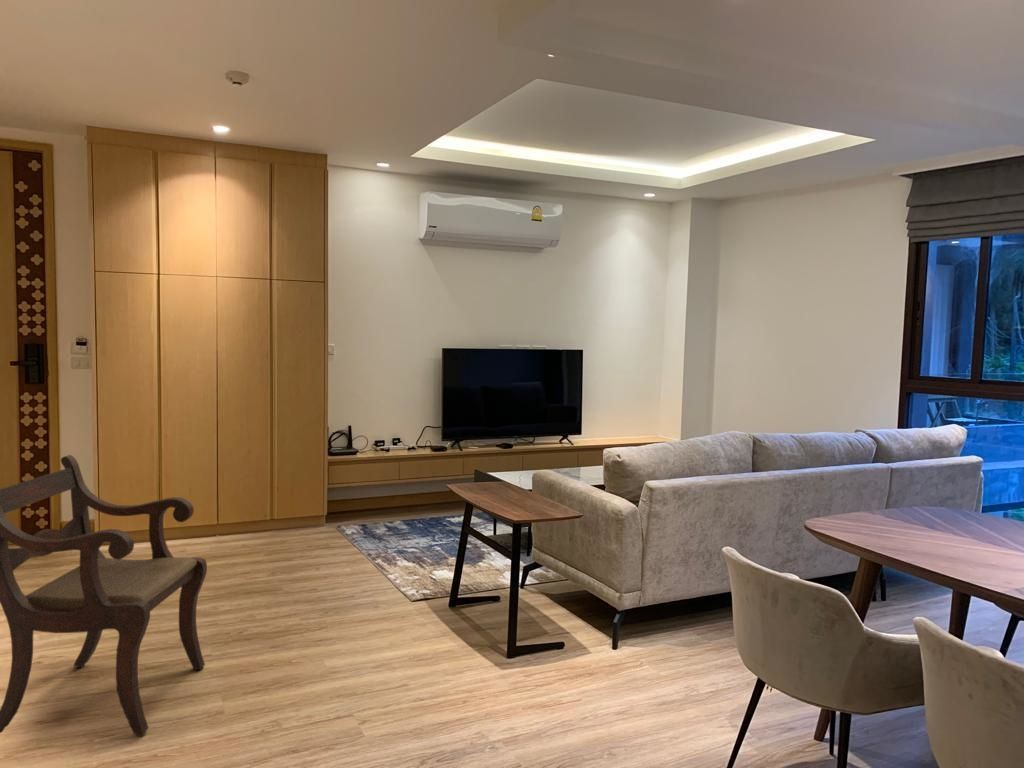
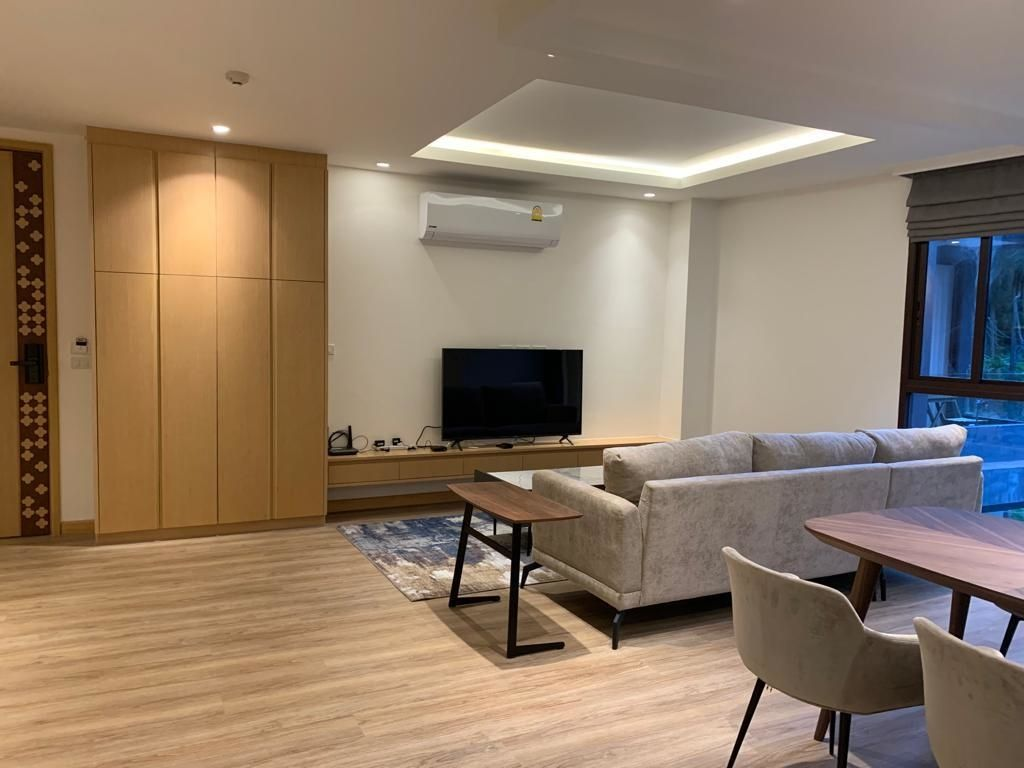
- armchair (102, 584)
